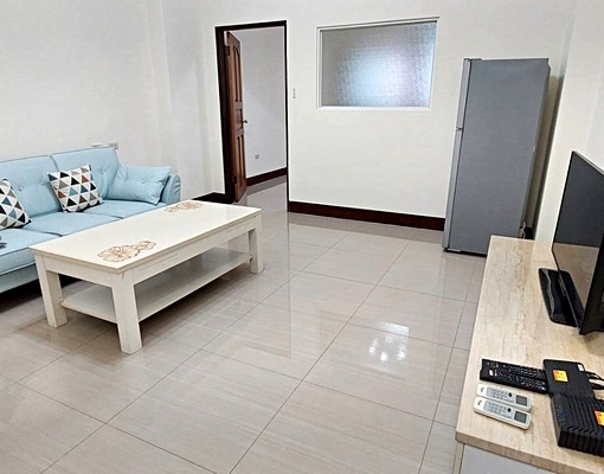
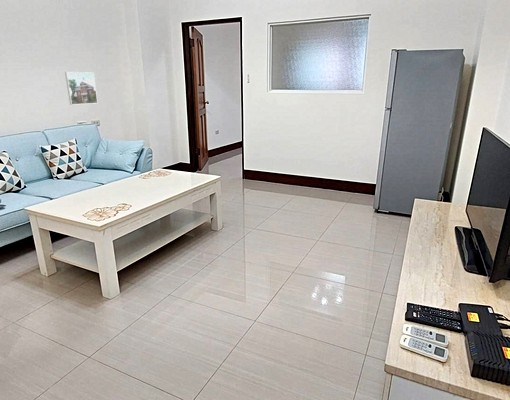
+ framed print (82, 88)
